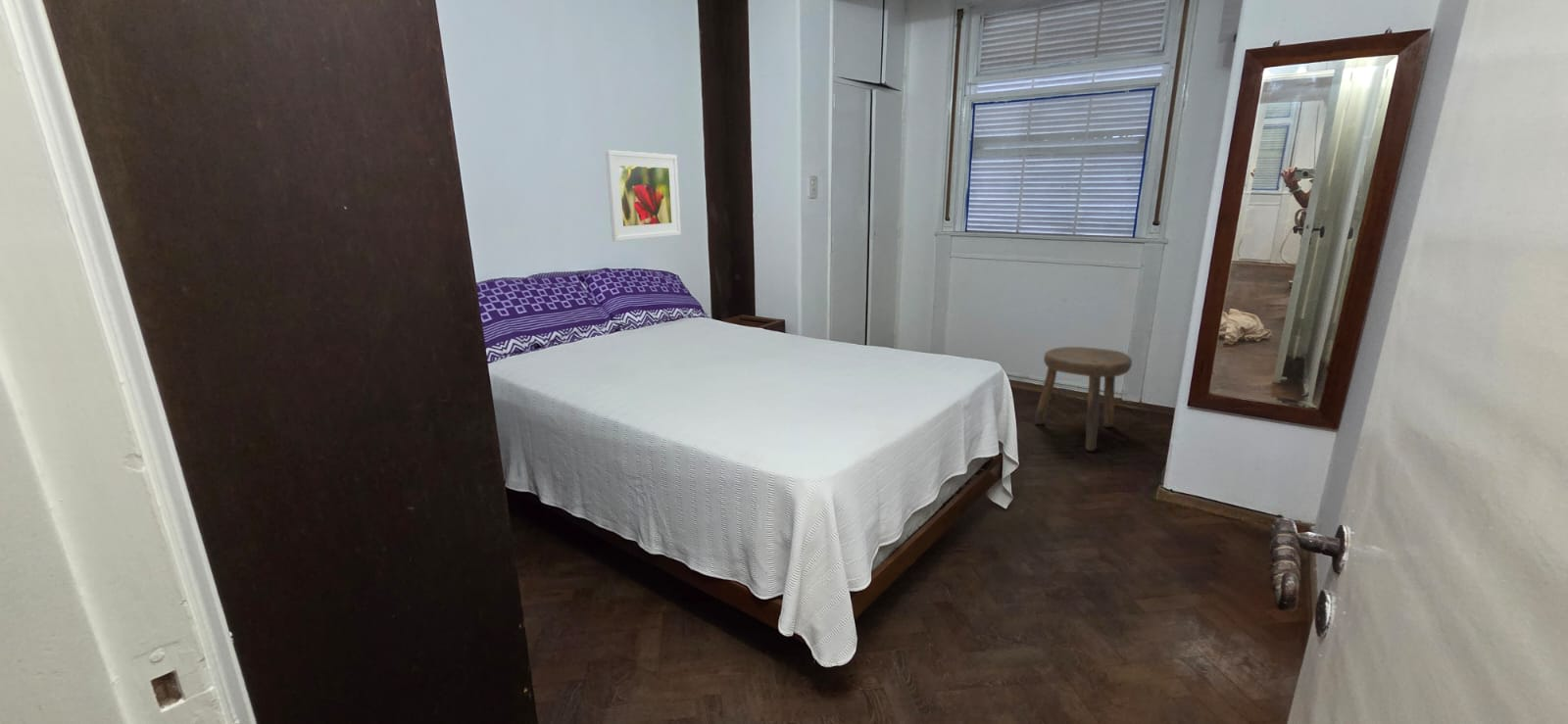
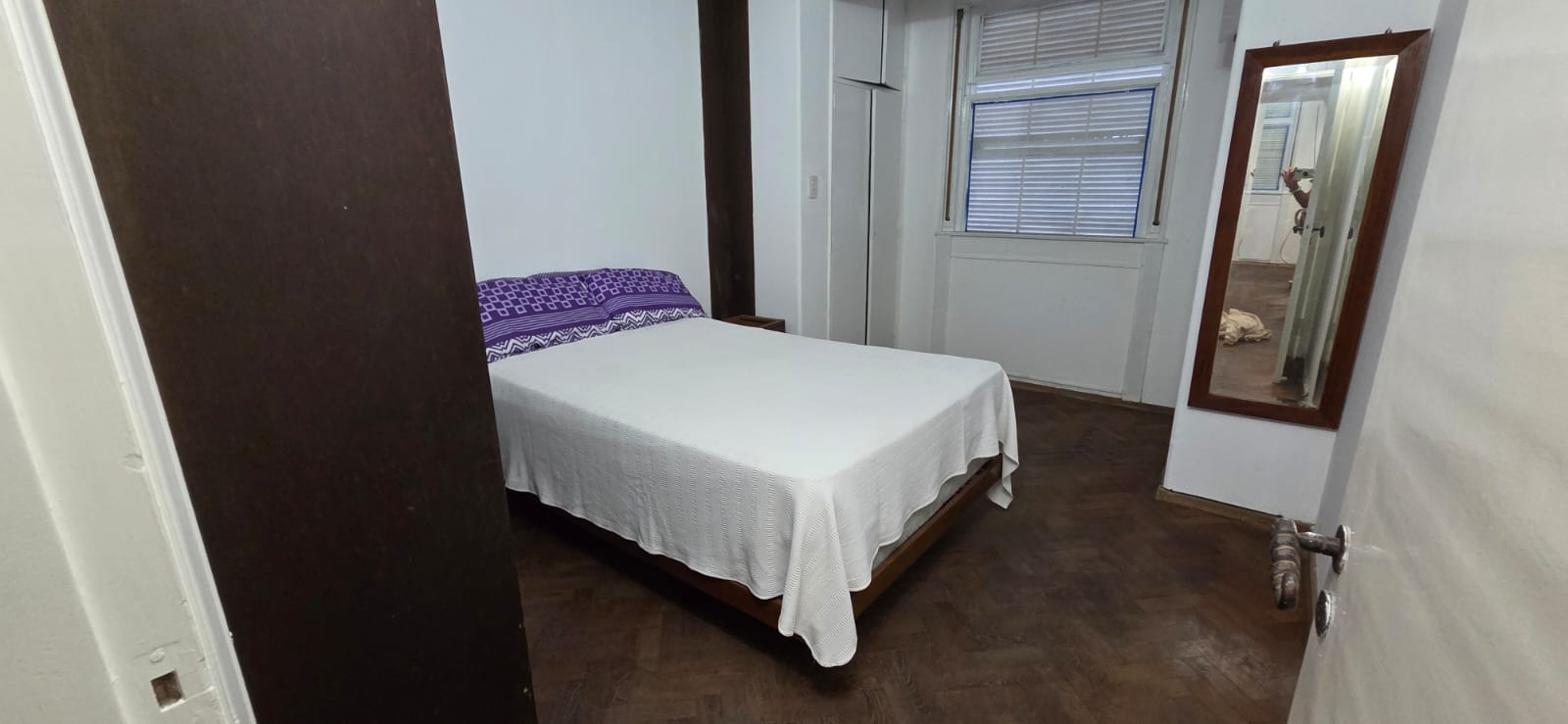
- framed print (646, 196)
- stool (1088, 396)
